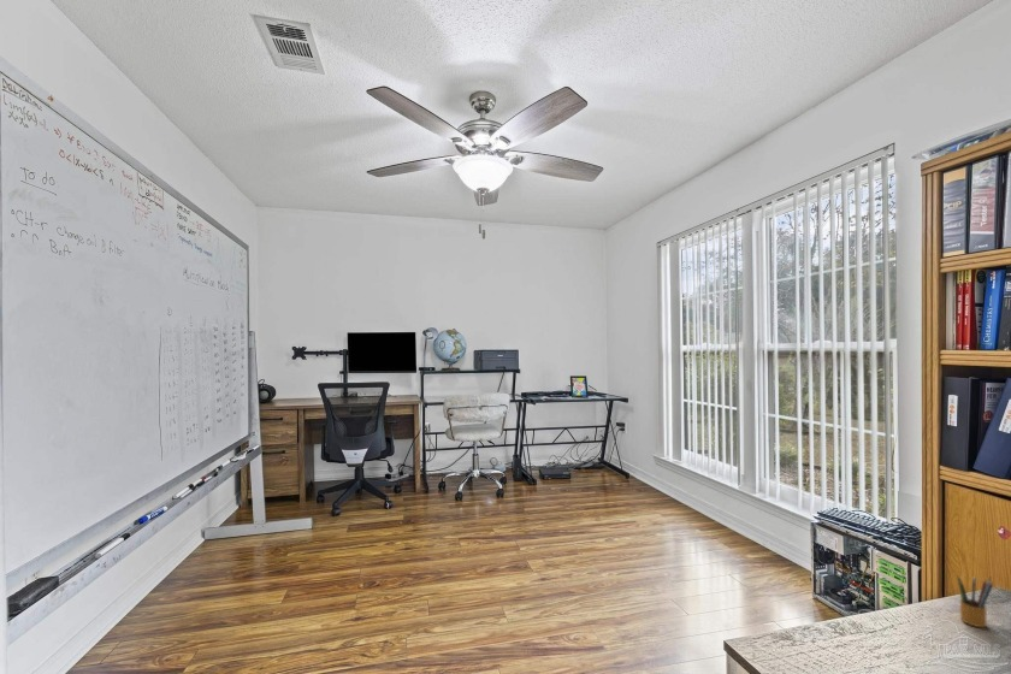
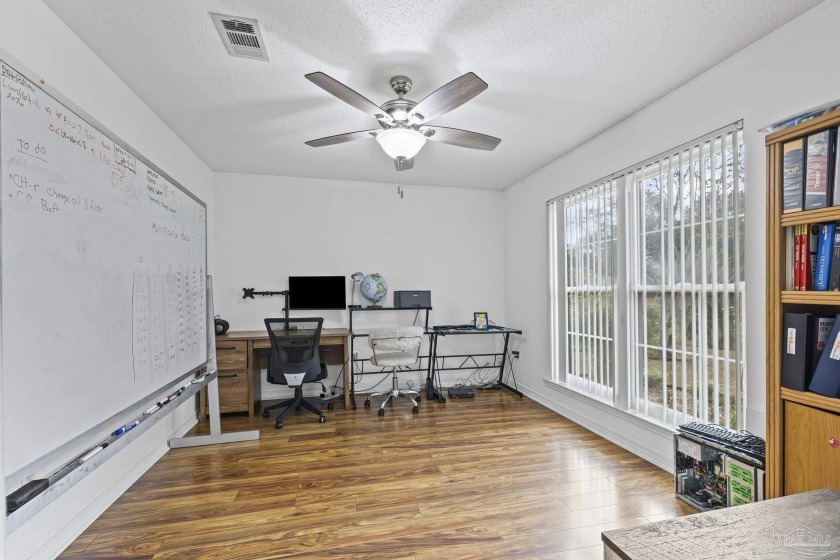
- pencil box (972, 598)
